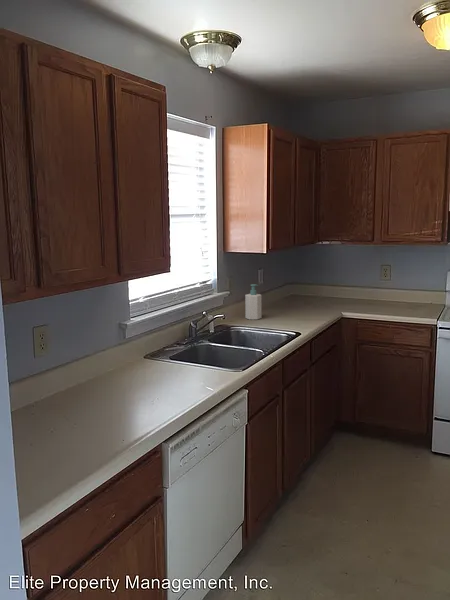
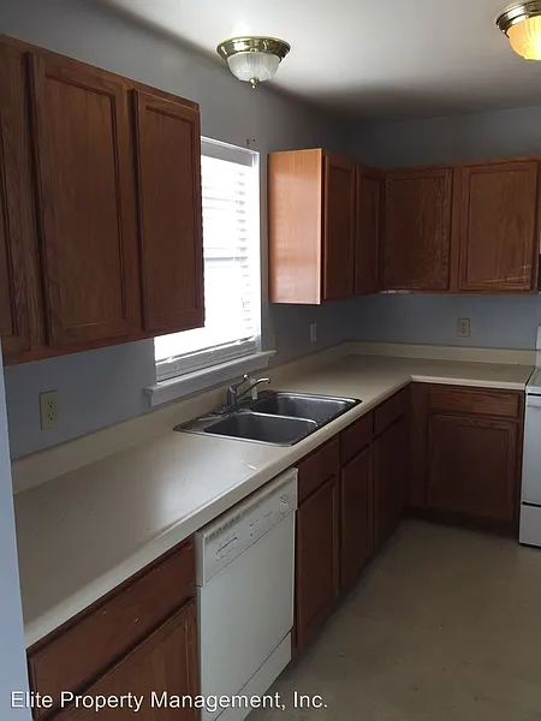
- soap bottle (253, 301)
